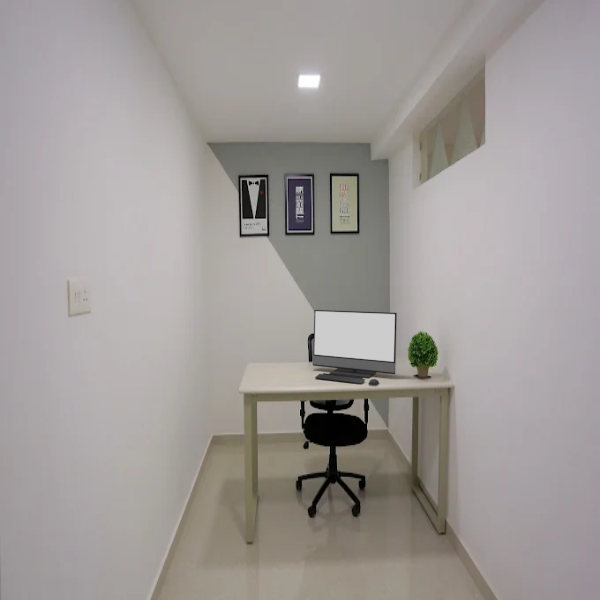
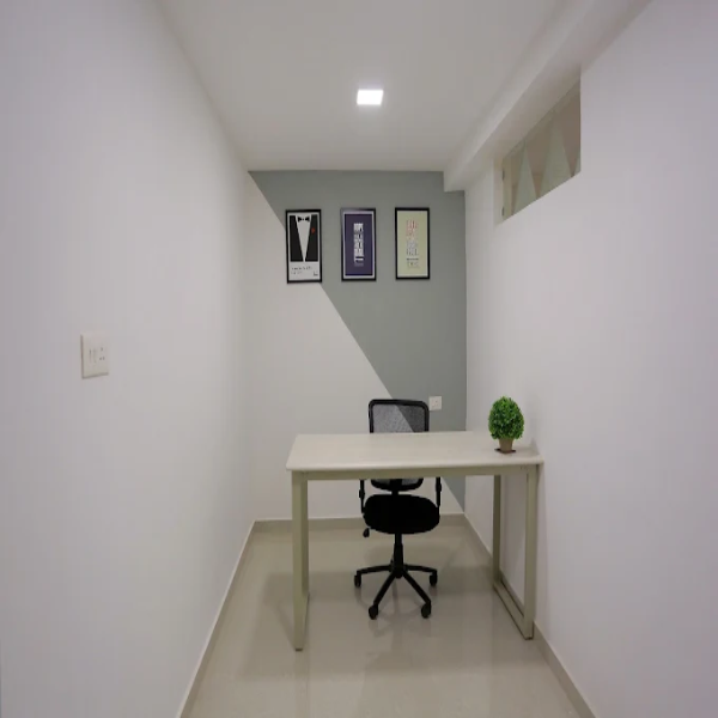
- monitor (348, 344)
